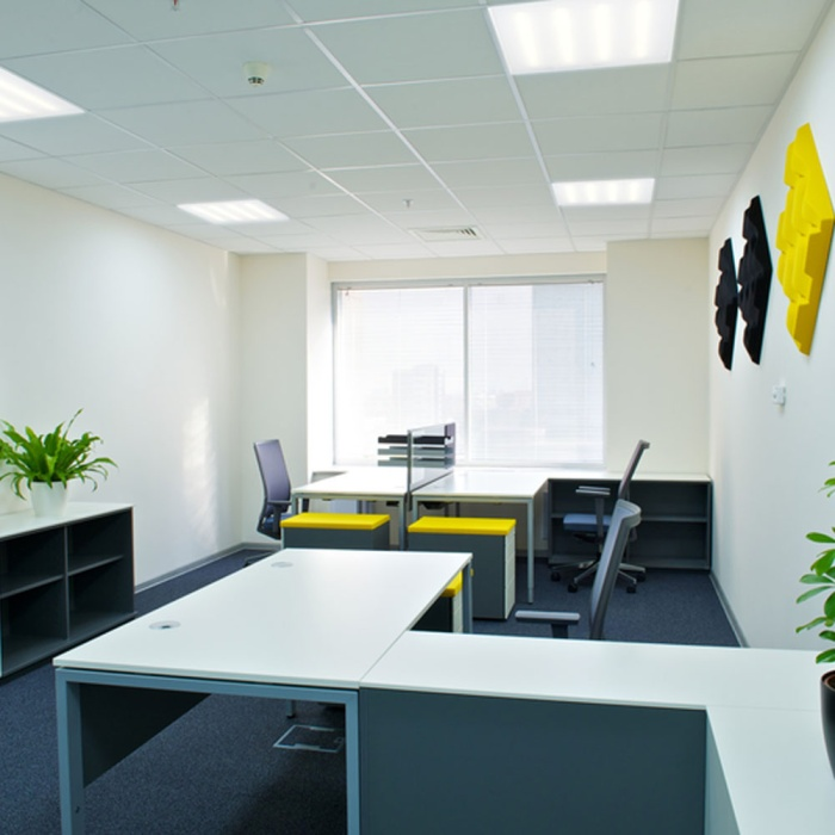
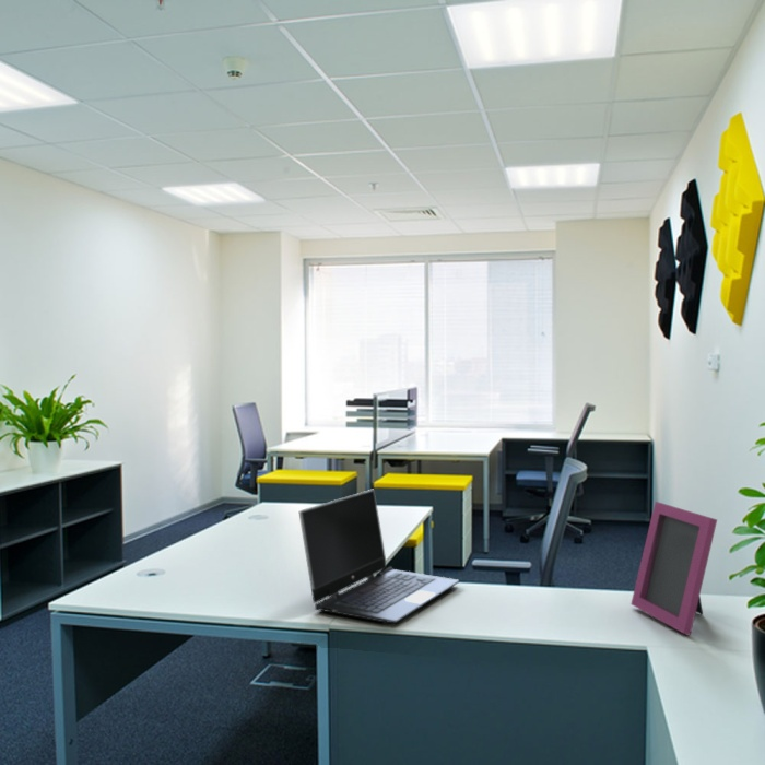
+ picture frame (680, 563)
+ laptop computer (382, 550)
